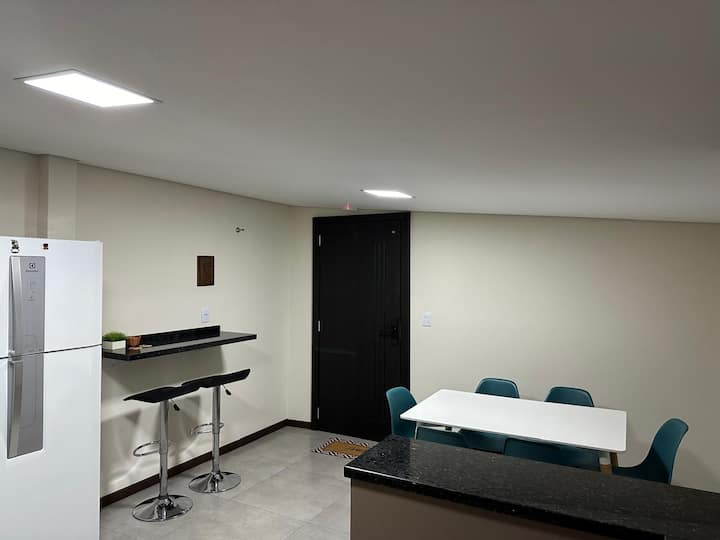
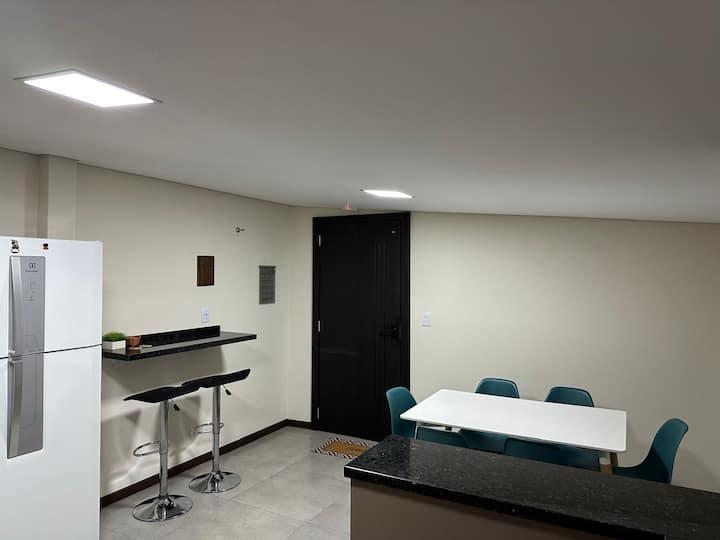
+ calendar (267, 280)
